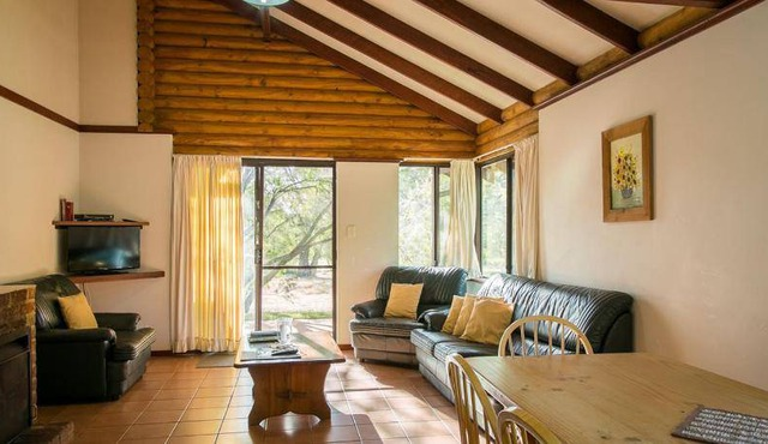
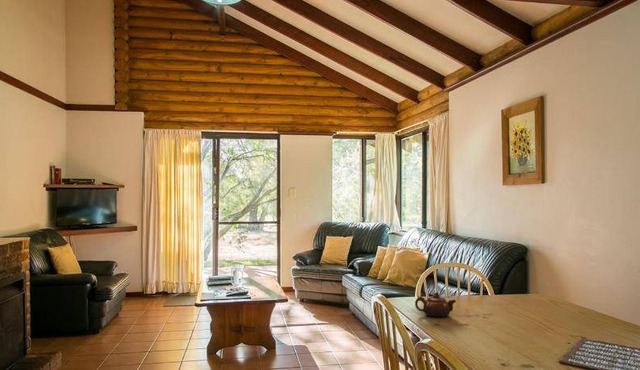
+ teapot (435, 303)
